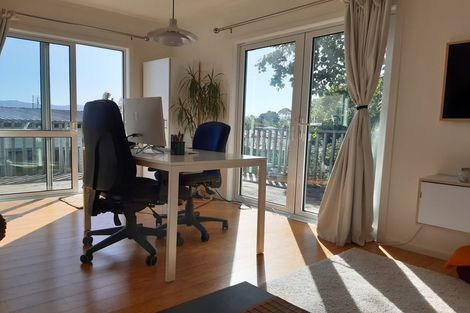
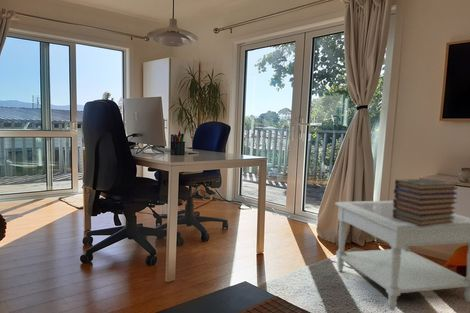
+ side table (401, 247)
+ book stack (424, 200)
